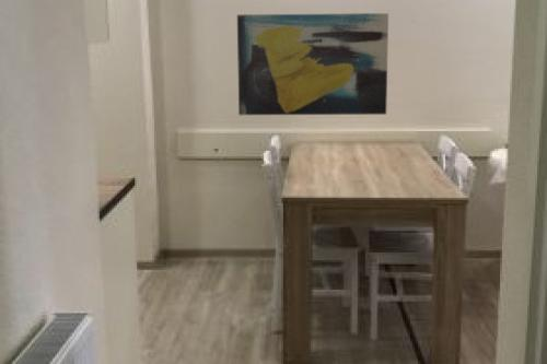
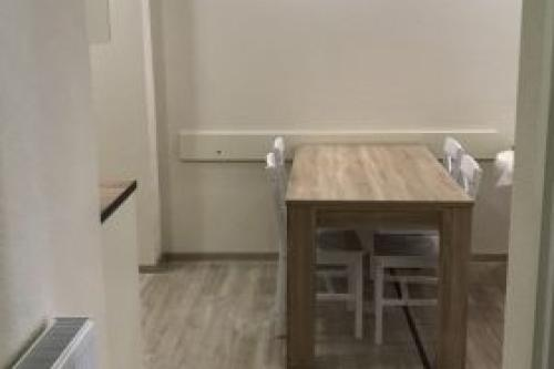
- wall art (312, 64)
